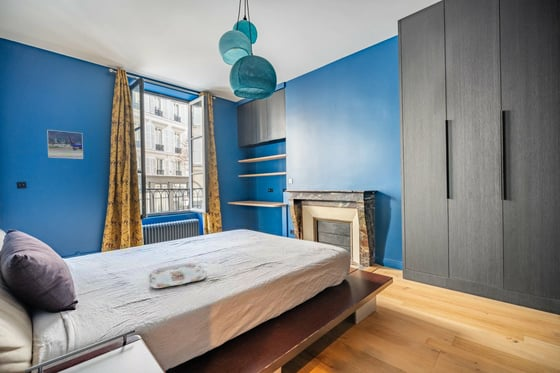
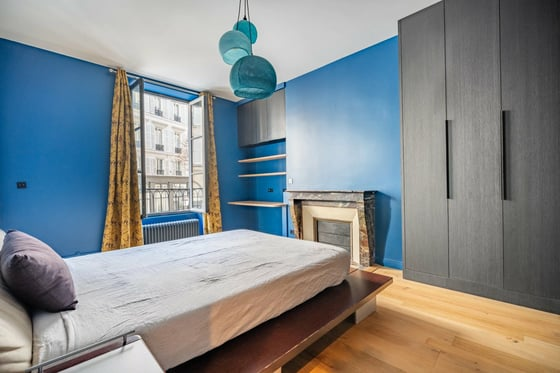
- serving tray (177, 274)
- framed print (65, 144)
